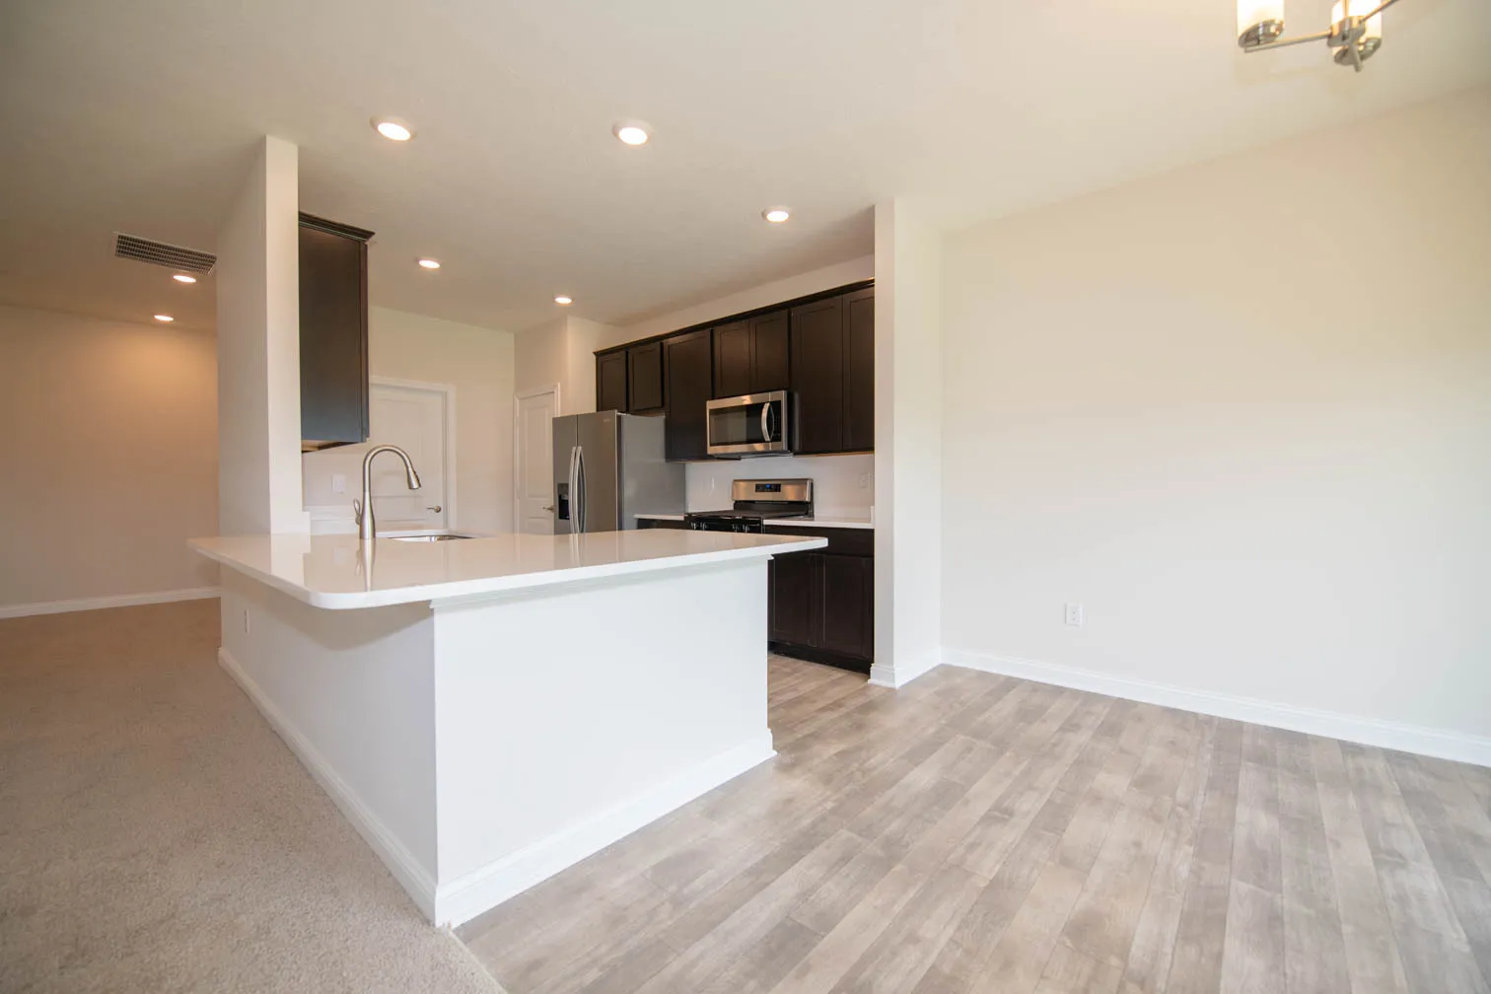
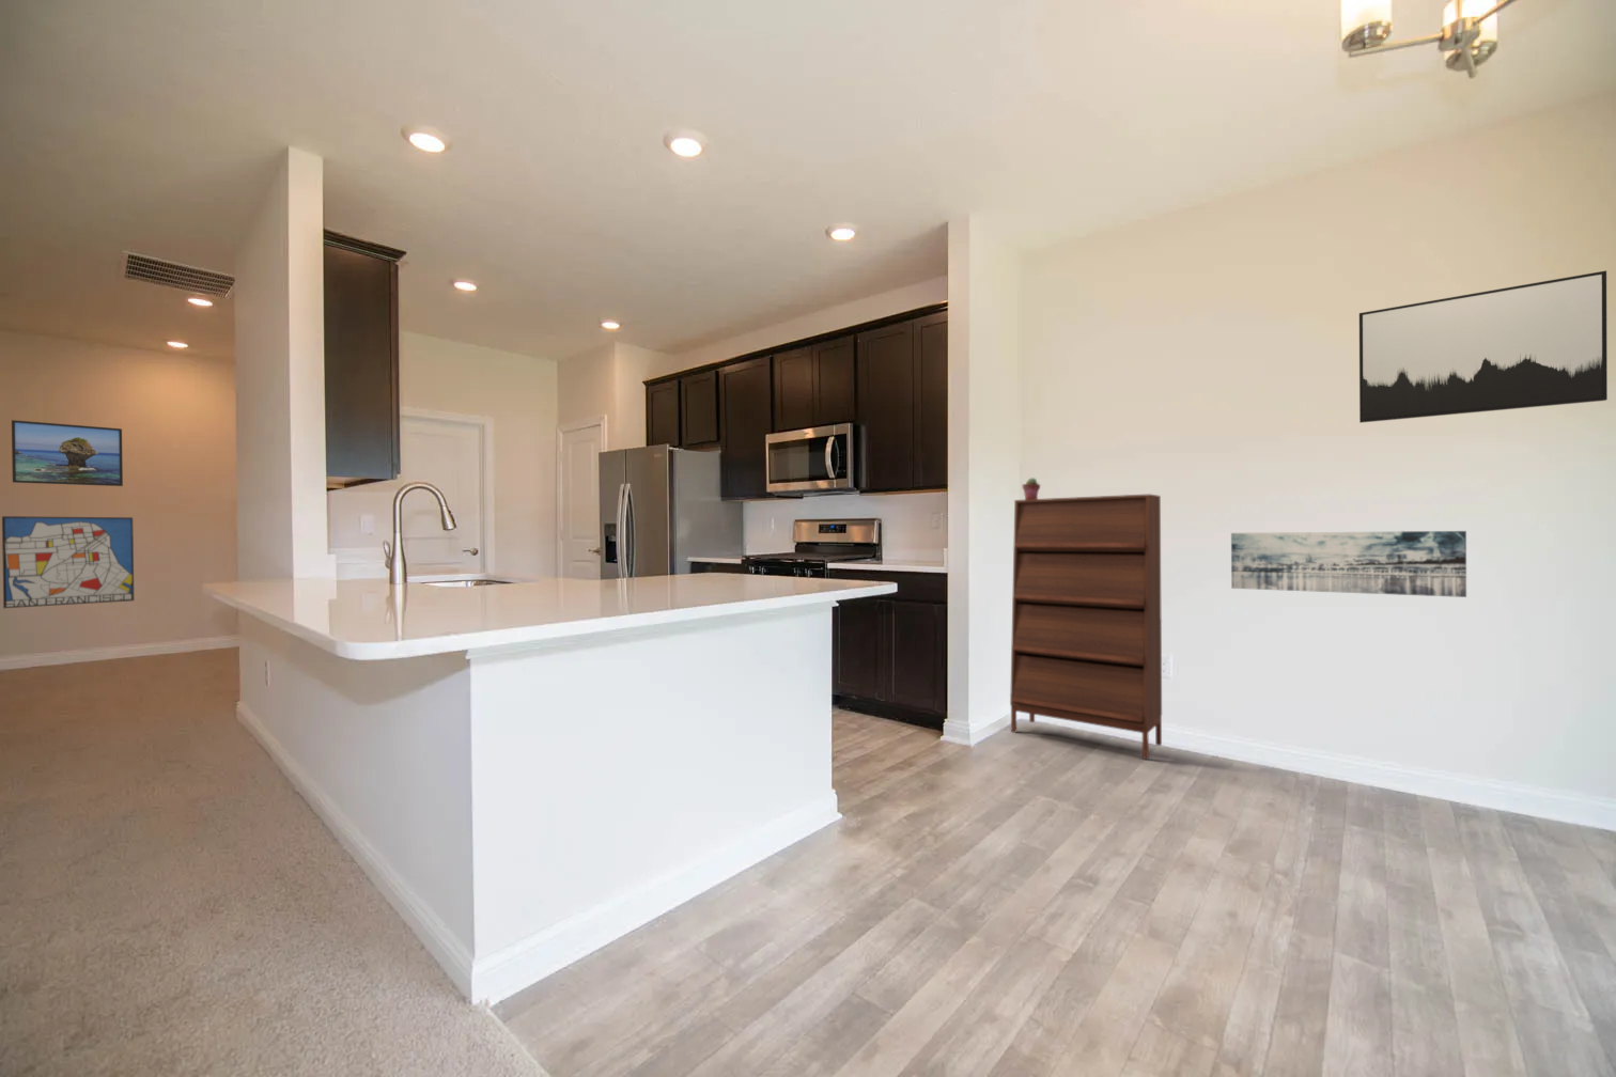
+ wall art (1338, 563)
+ wall art (1472, 352)
+ shoe cabinet (1082, 618)
+ wall art (71, 560)
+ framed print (69, 454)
+ potted succulent (1030, 488)
